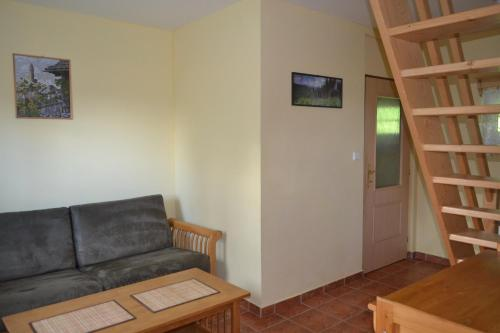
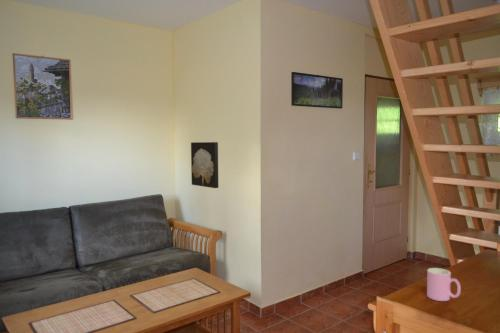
+ wall art (204, 164)
+ cup (443, 285)
